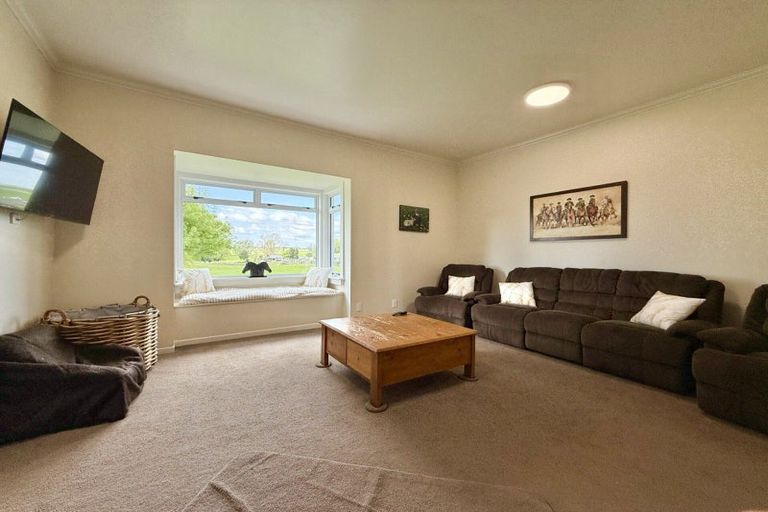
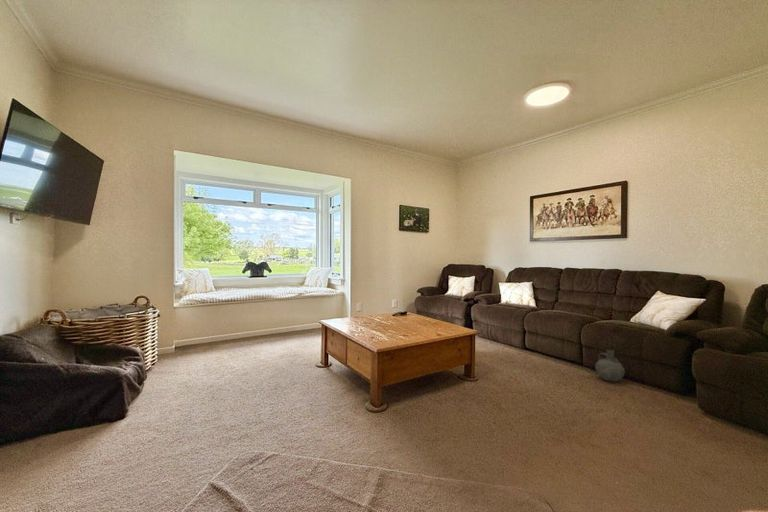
+ ceramic jug (609, 364)
